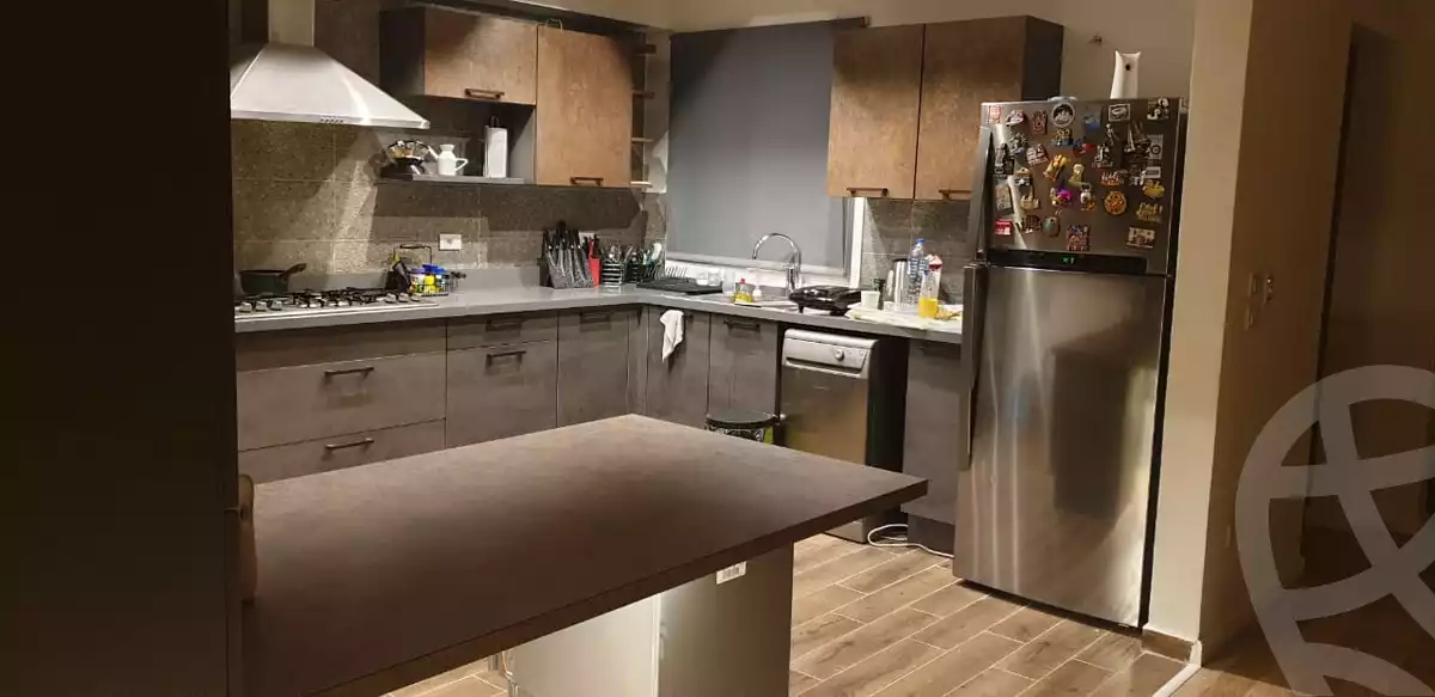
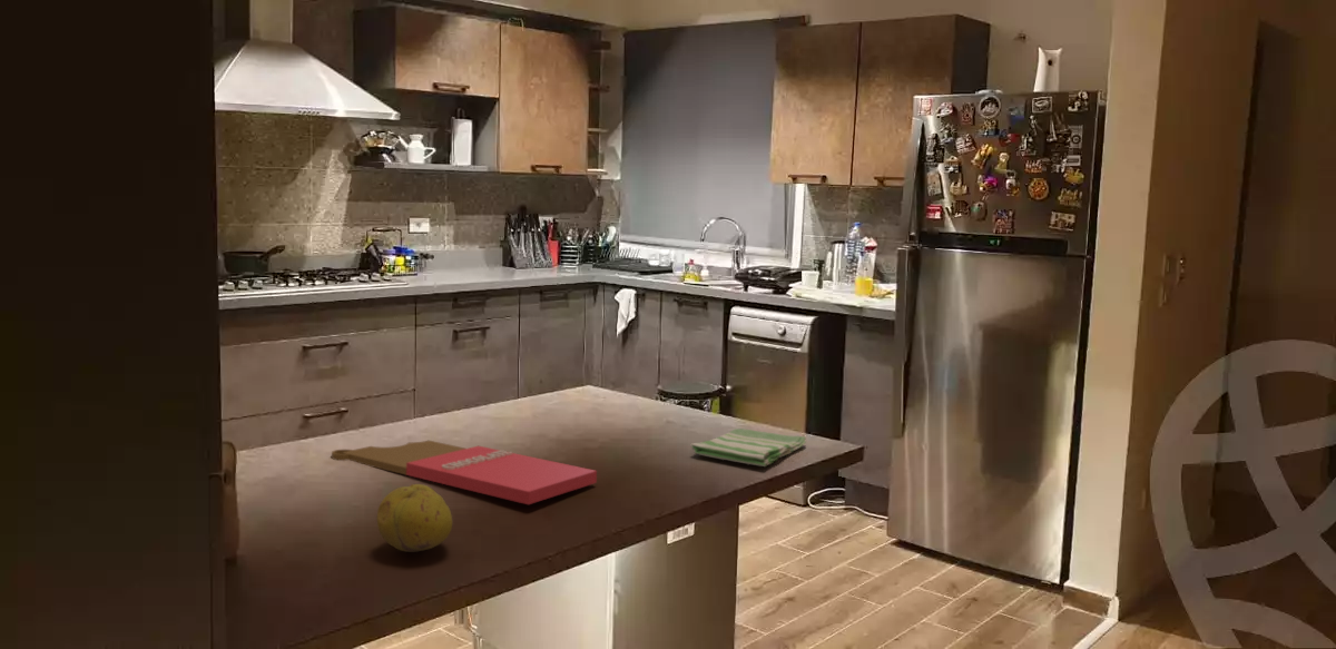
+ cutting board (458, 463)
+ fruit (414, 519)
+ dish towel (748, 444)
